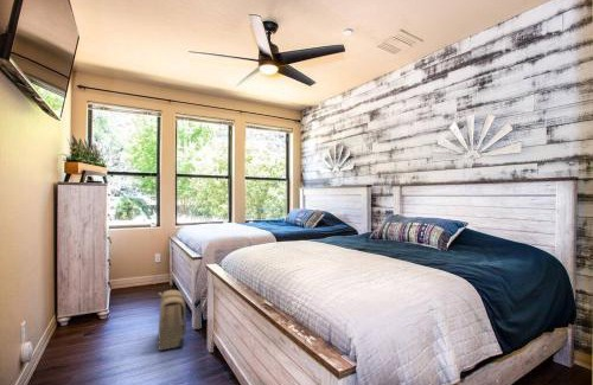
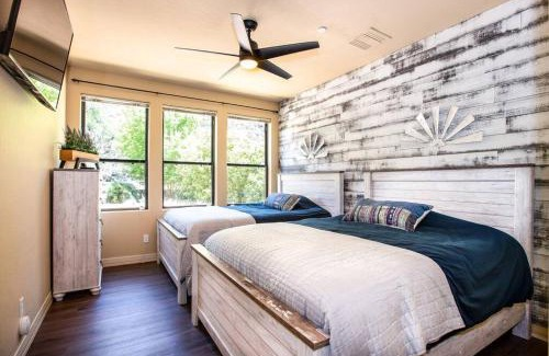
- backpack (172, 315)
